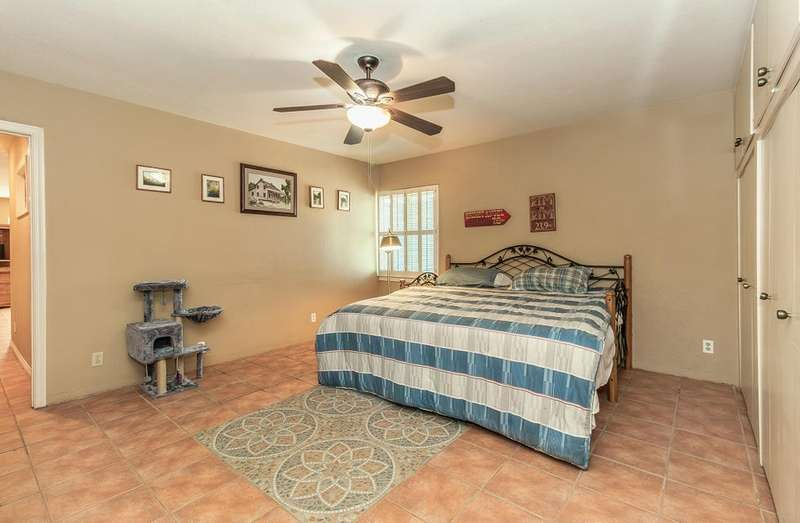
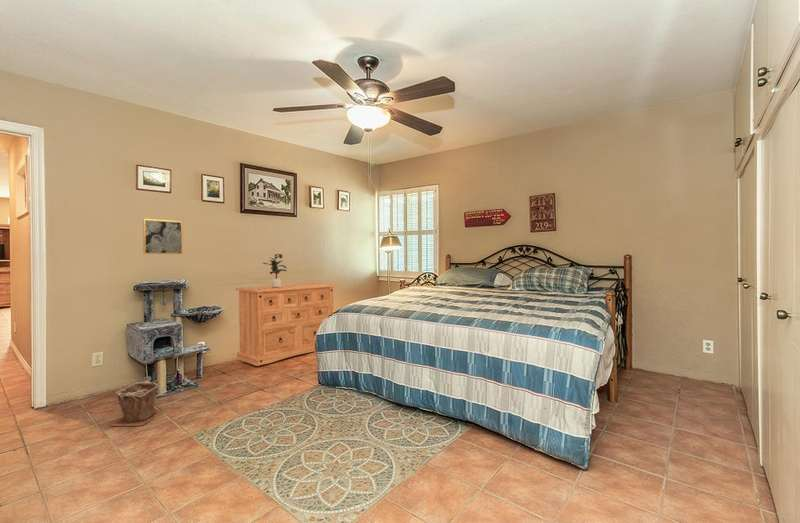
+ wall art (163, 237)
+ dresser (288, 319)
+ plant pot (137, 402)
+ potted plant (276, 270)
